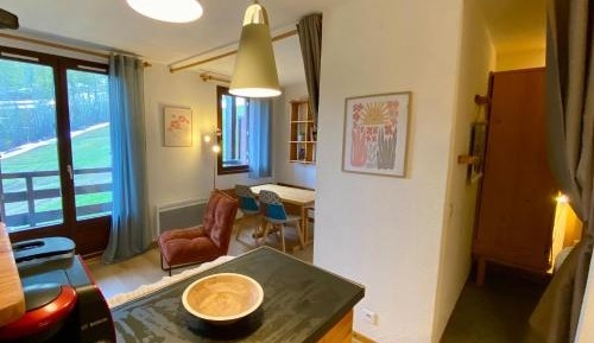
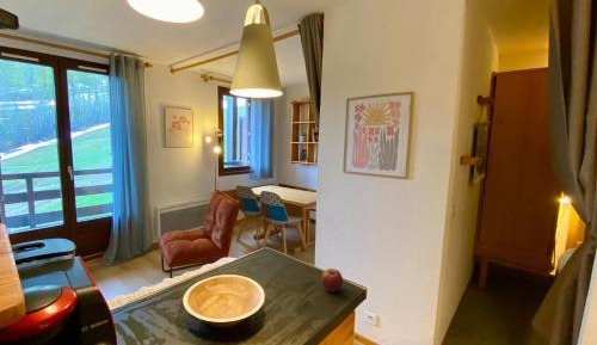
+ fruit (331, 279)
